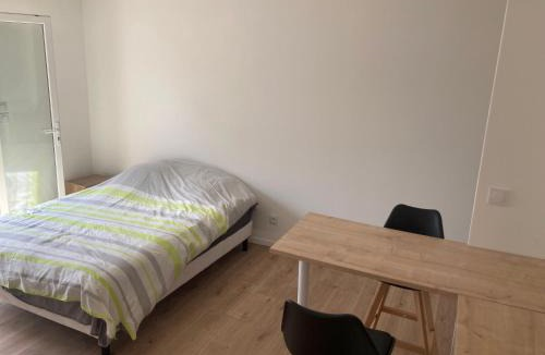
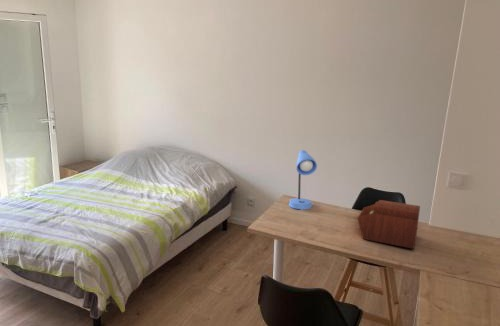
+ sewing box (388, 219)
+ desk lamp (300, 178)
